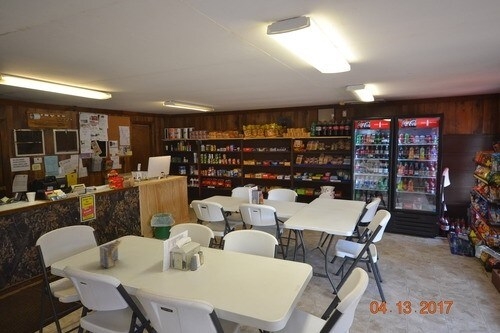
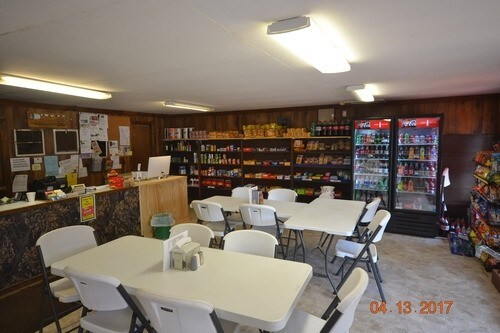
- napkin holder (112, 252)
